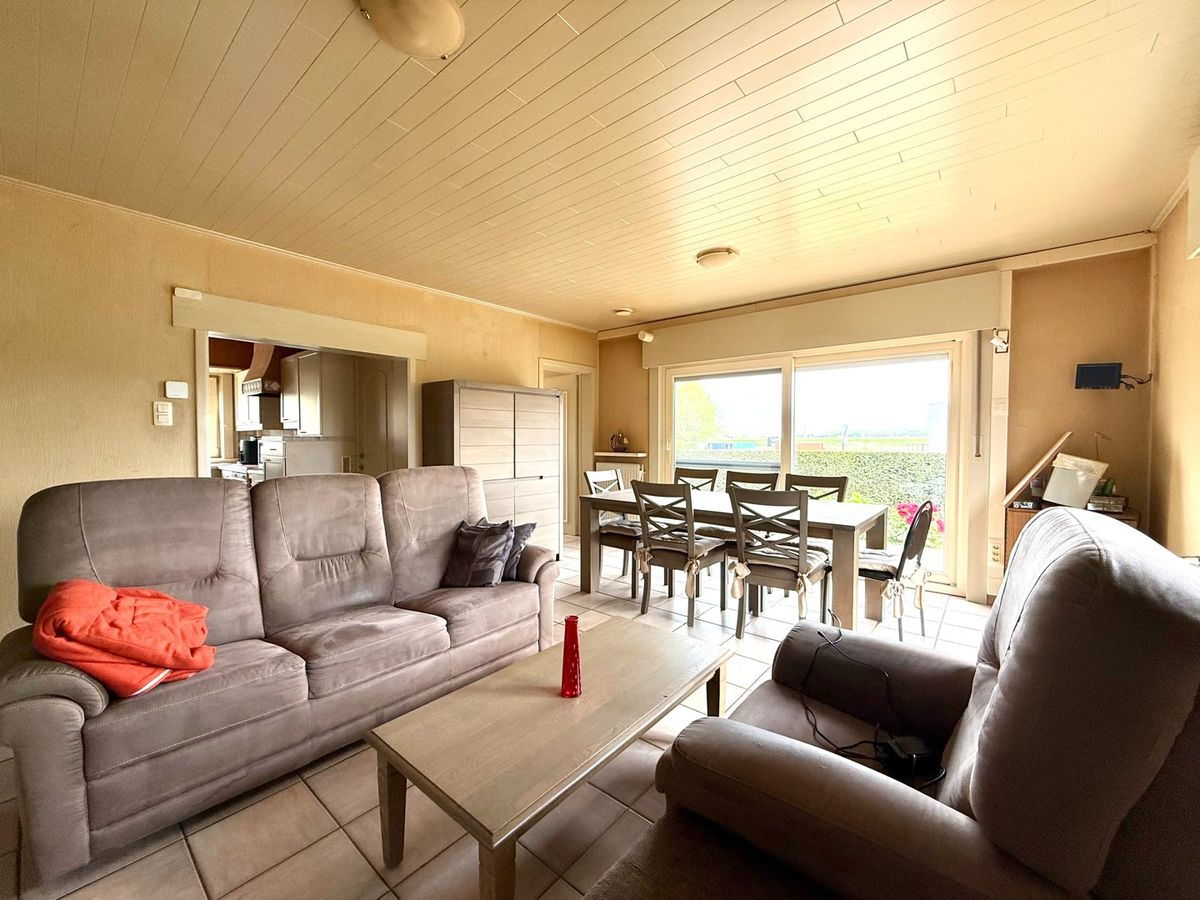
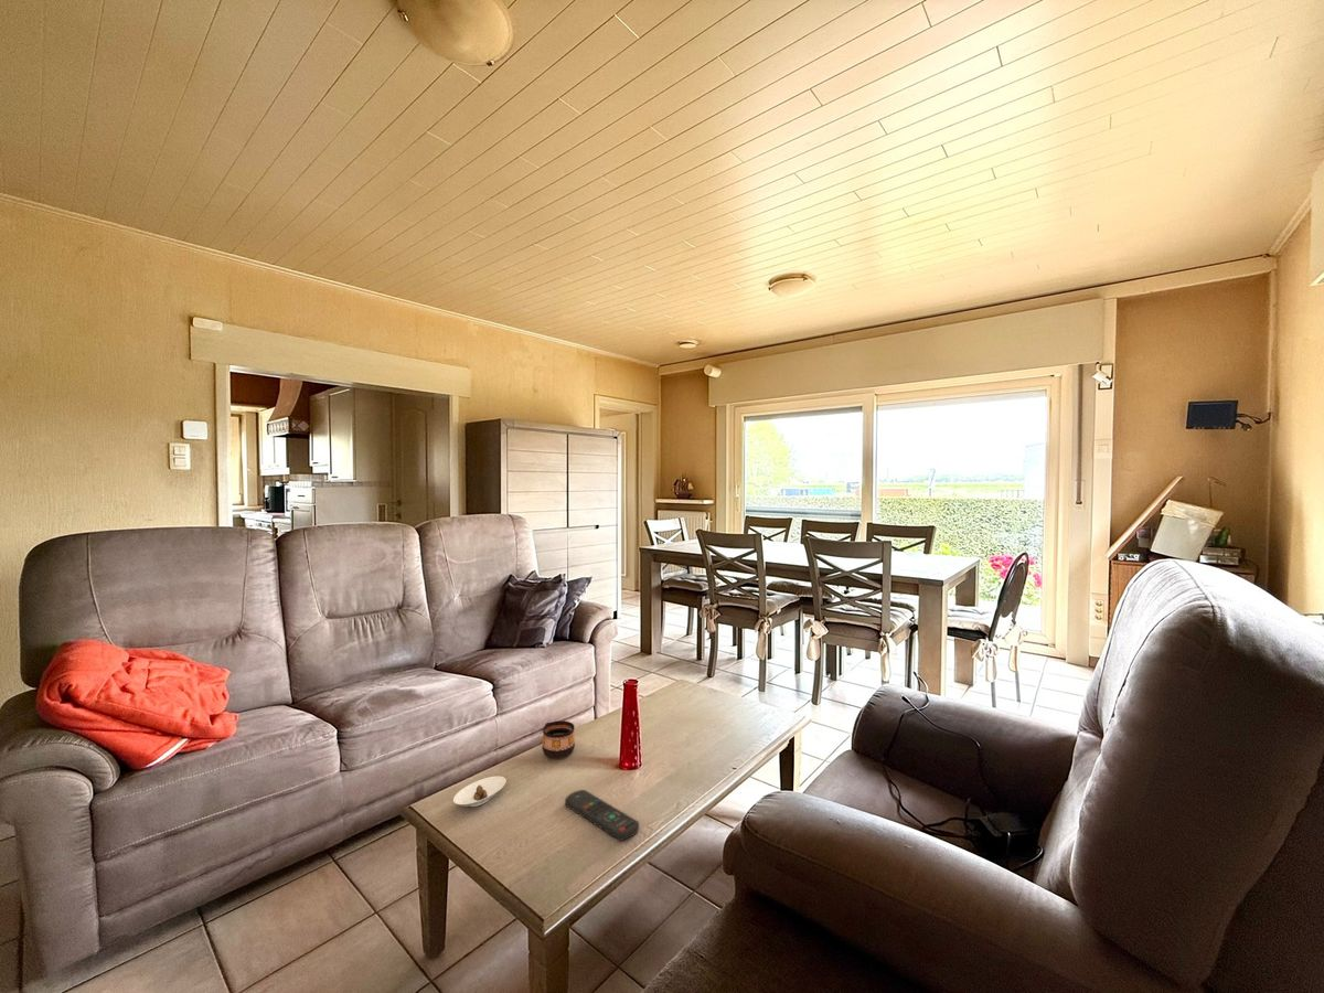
+ saucer (480, 793)
+ remote control (600, 812)
+ cup (558, 738)
